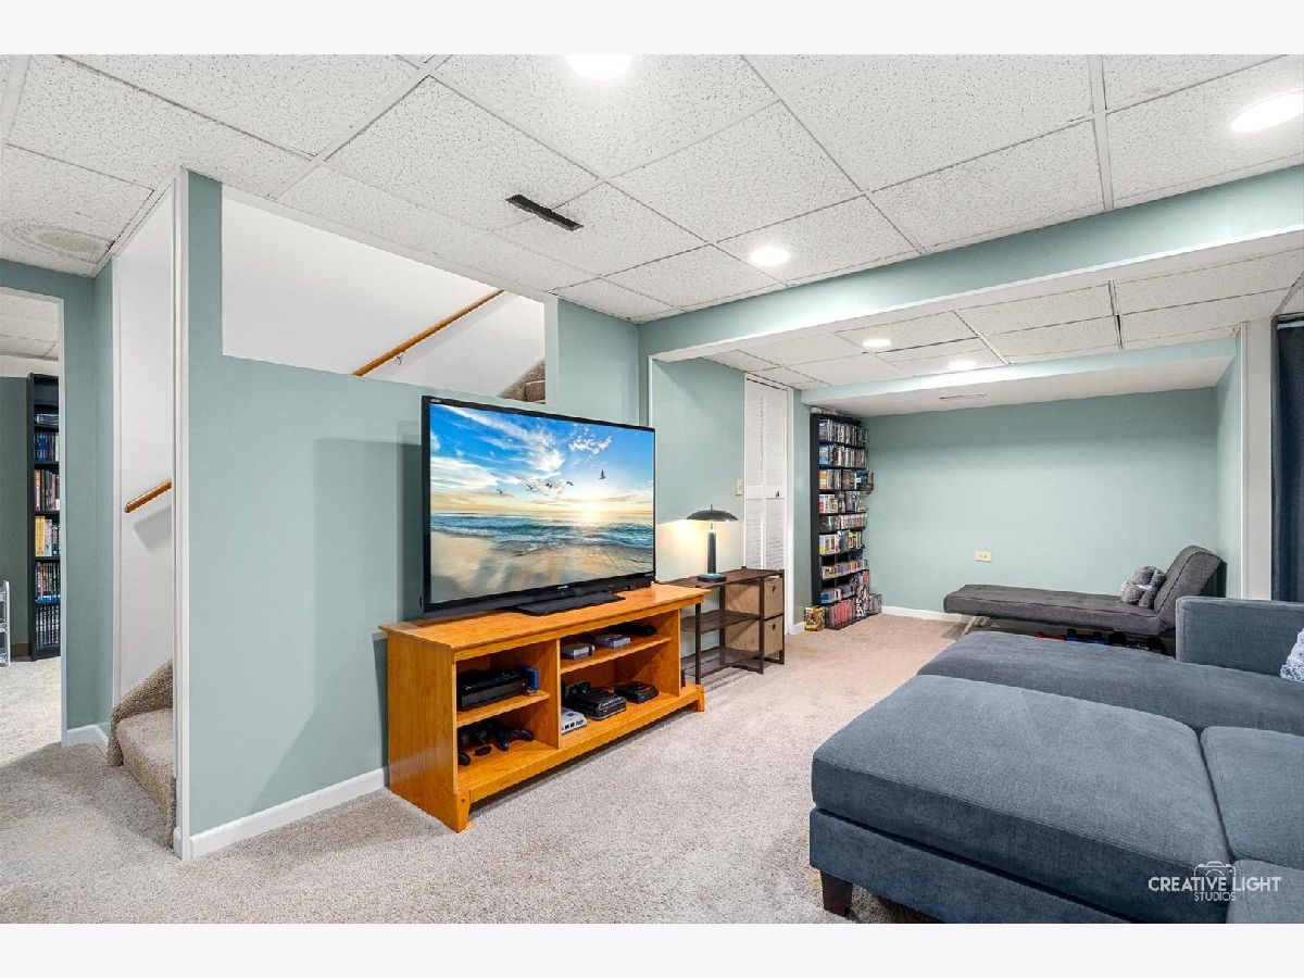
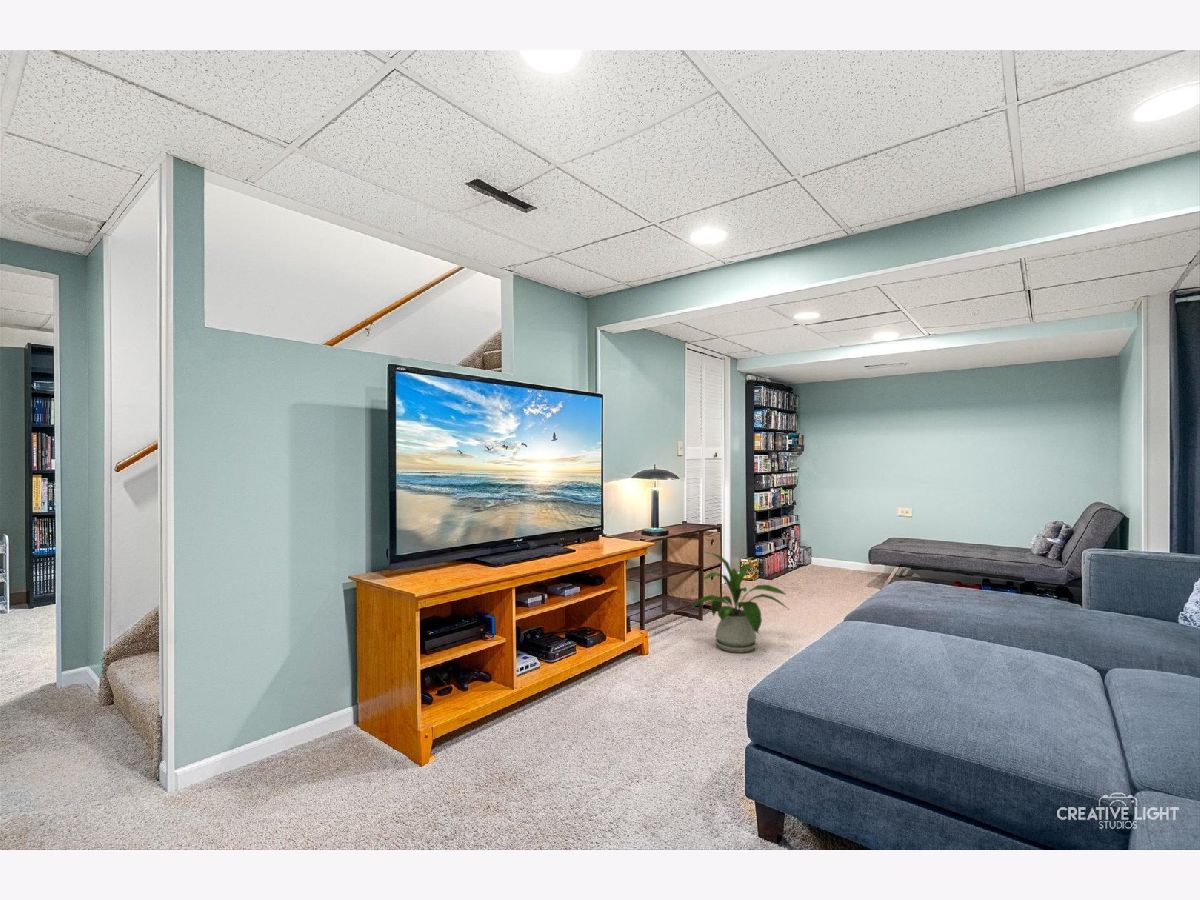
+ house plant (739, 603)
